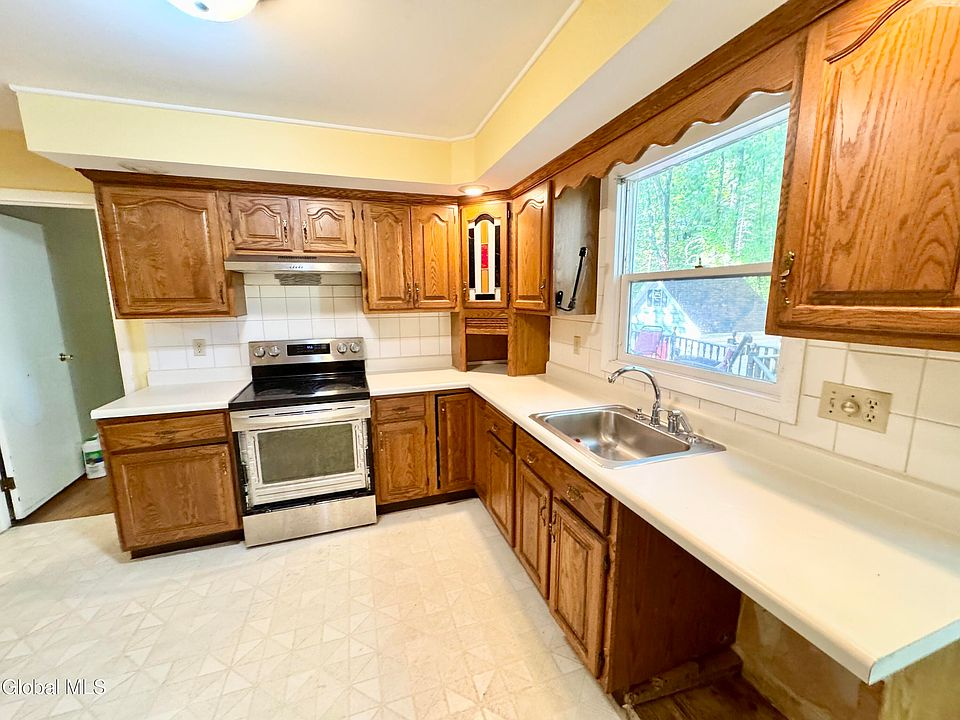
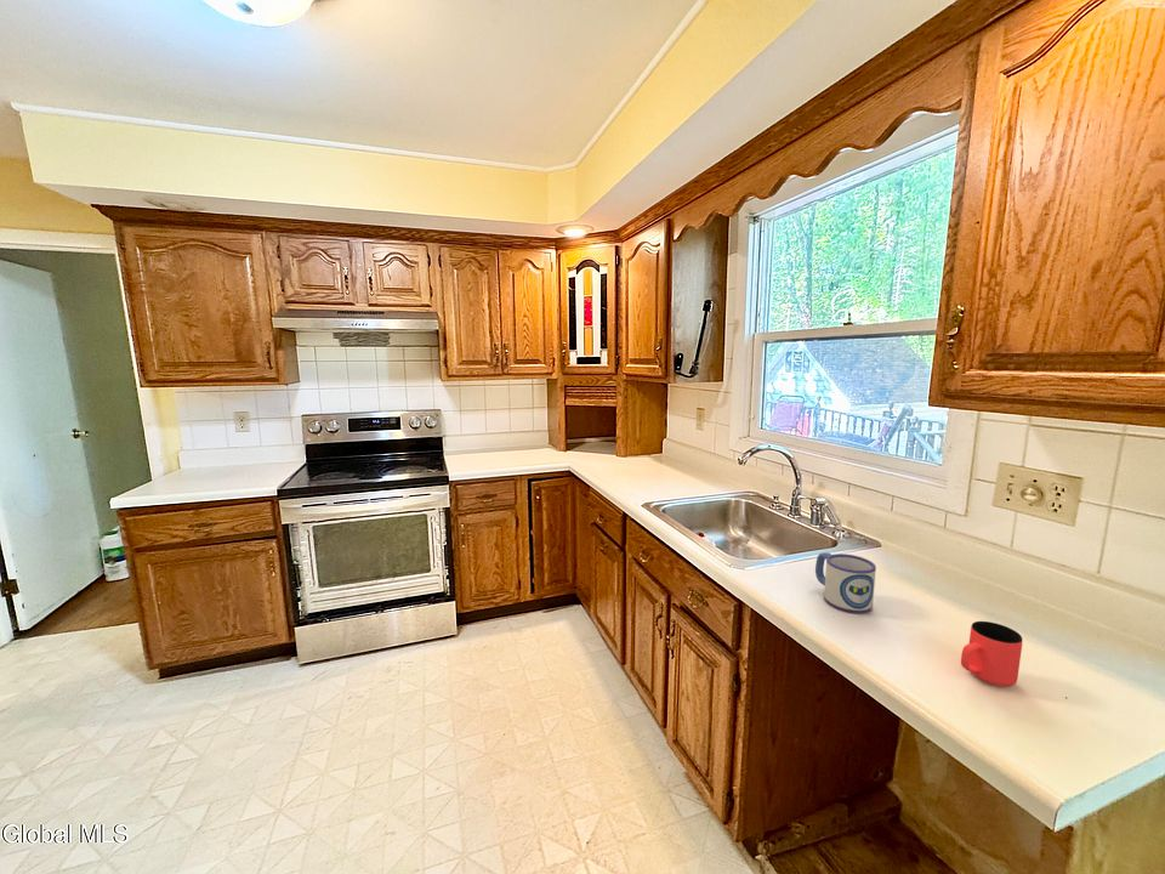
+ mug (841, 578)
+ cup (985, 654)
